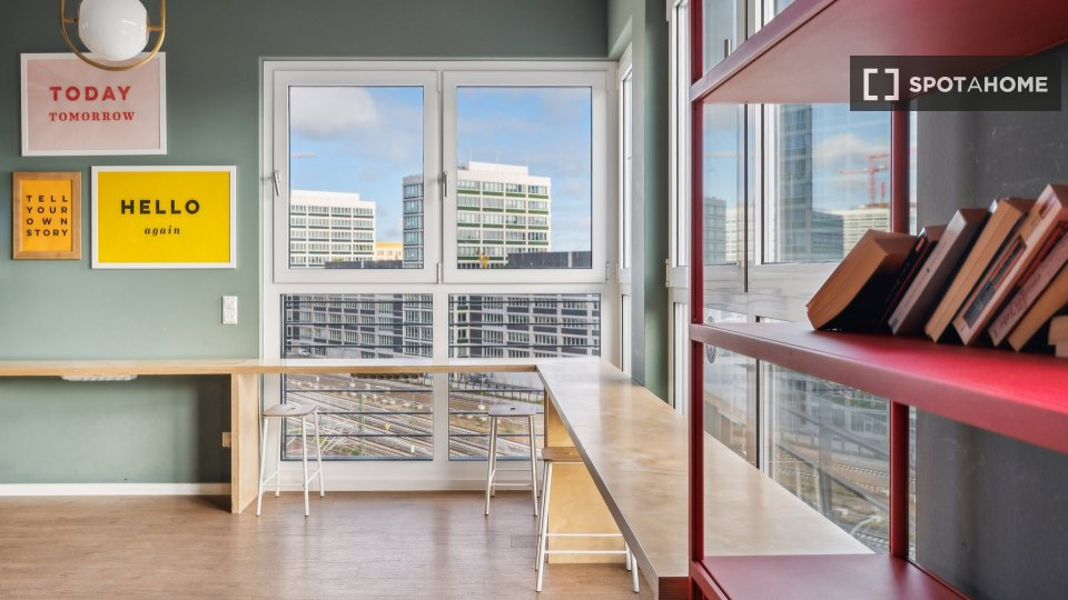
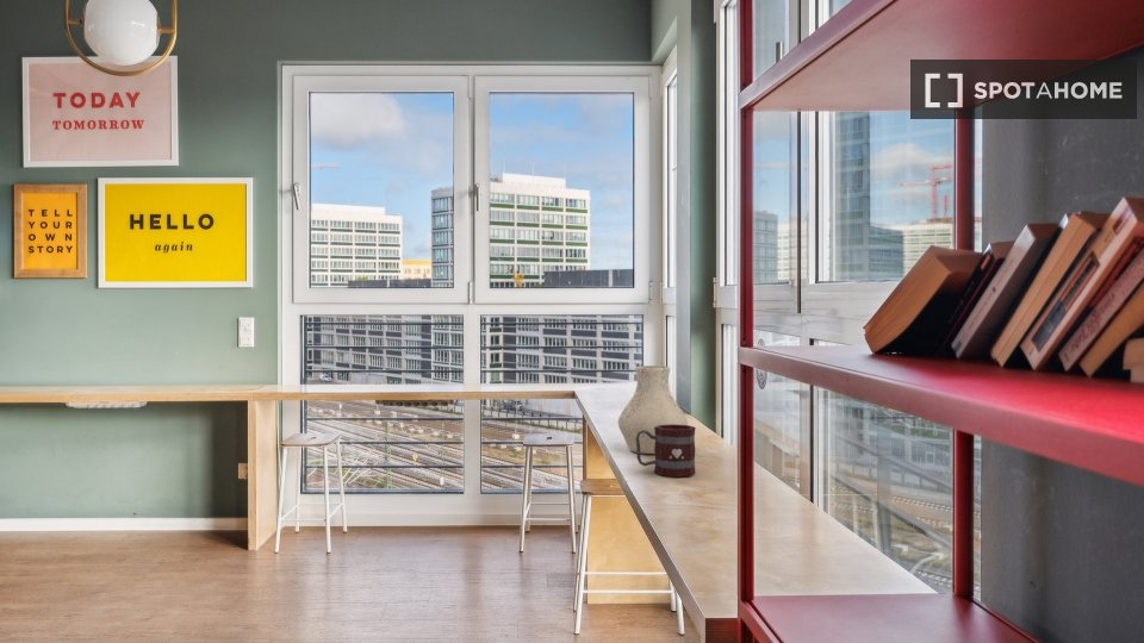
+ mug (665, 449)
+ vase (652, 408)
